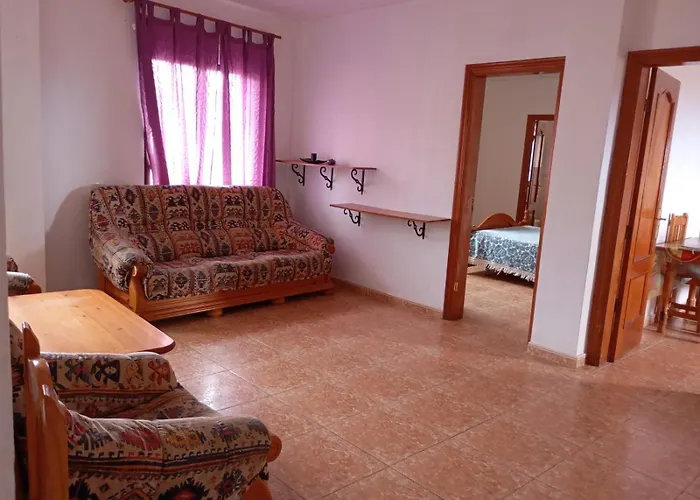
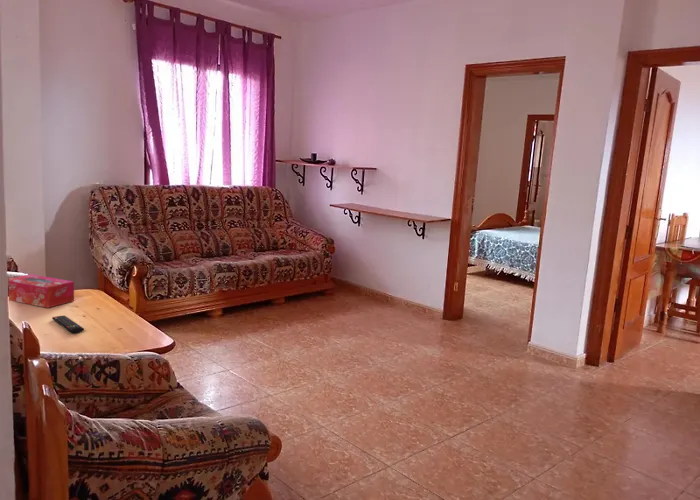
+ tissue box (39, 290)
+ remote control (67, 324)
